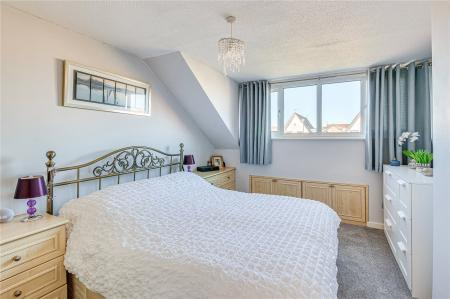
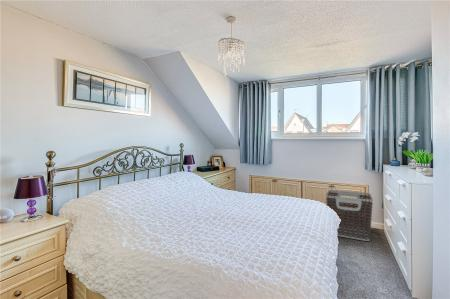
+ clothes hamper (348, 213)
